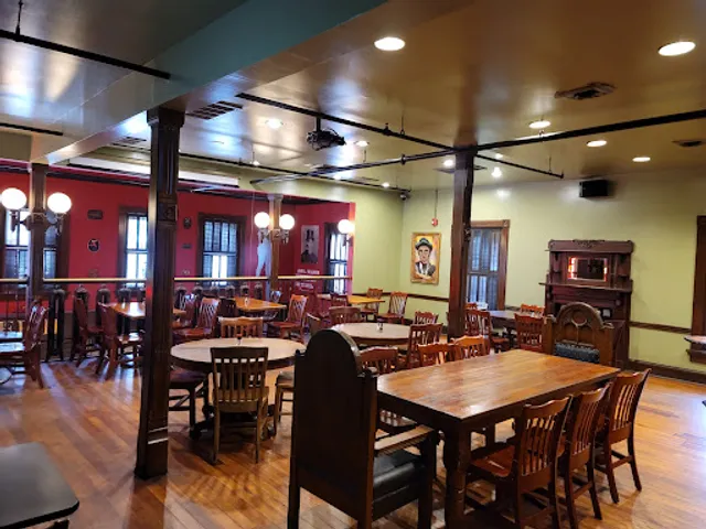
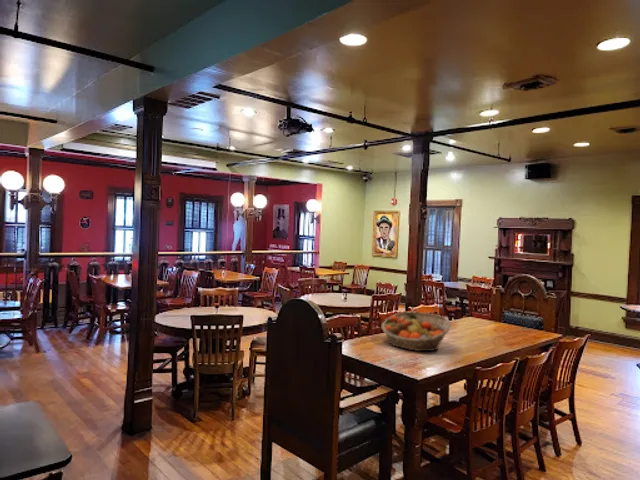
+ fruit basket (415, 330)
